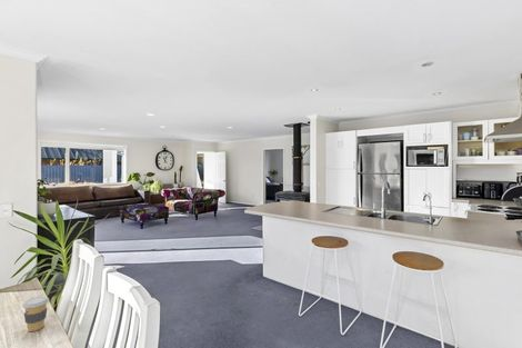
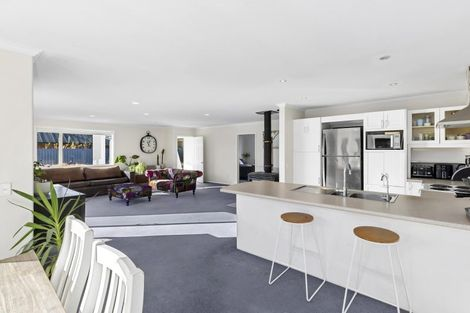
- coffee cup (36, 314)
